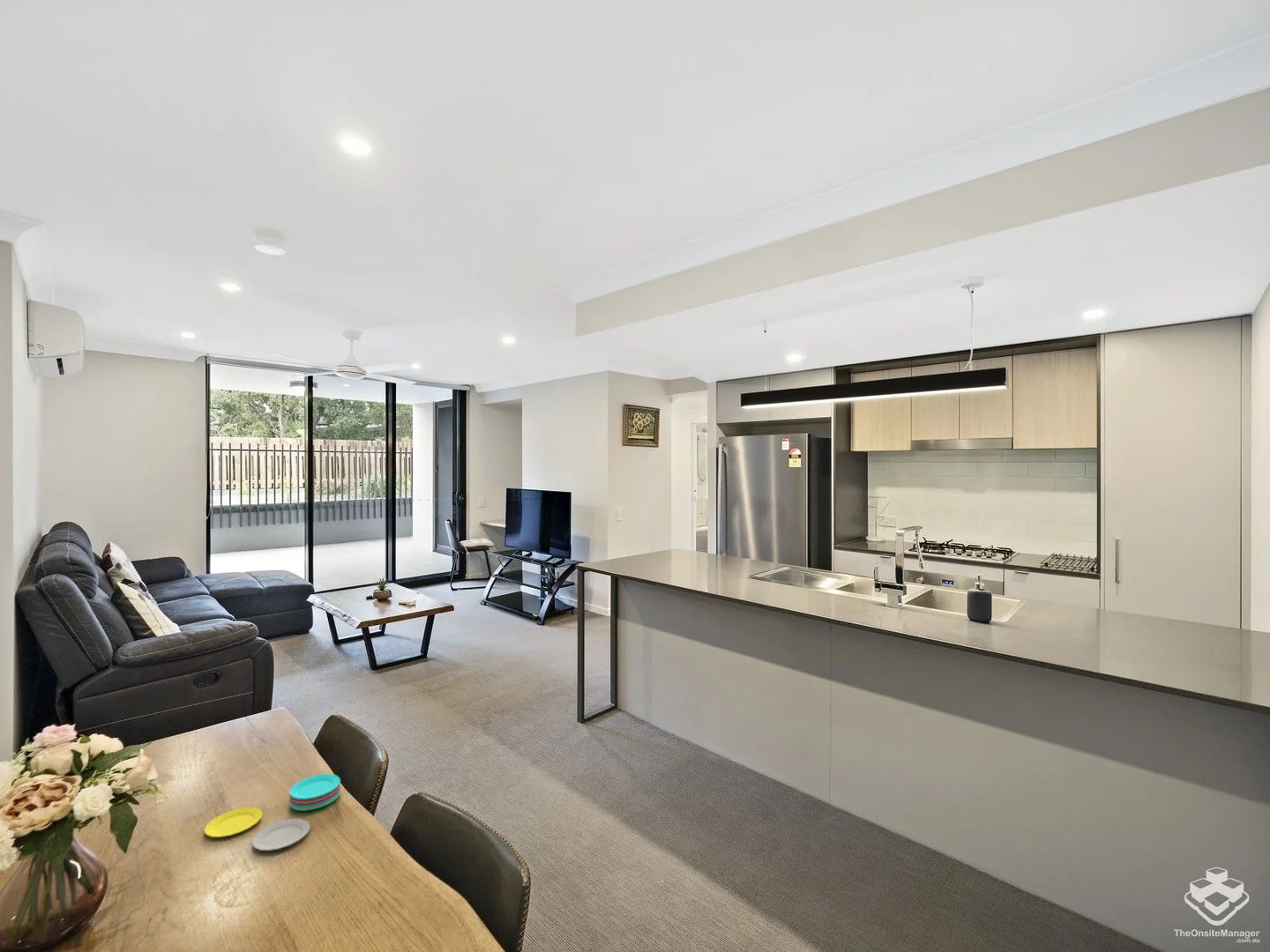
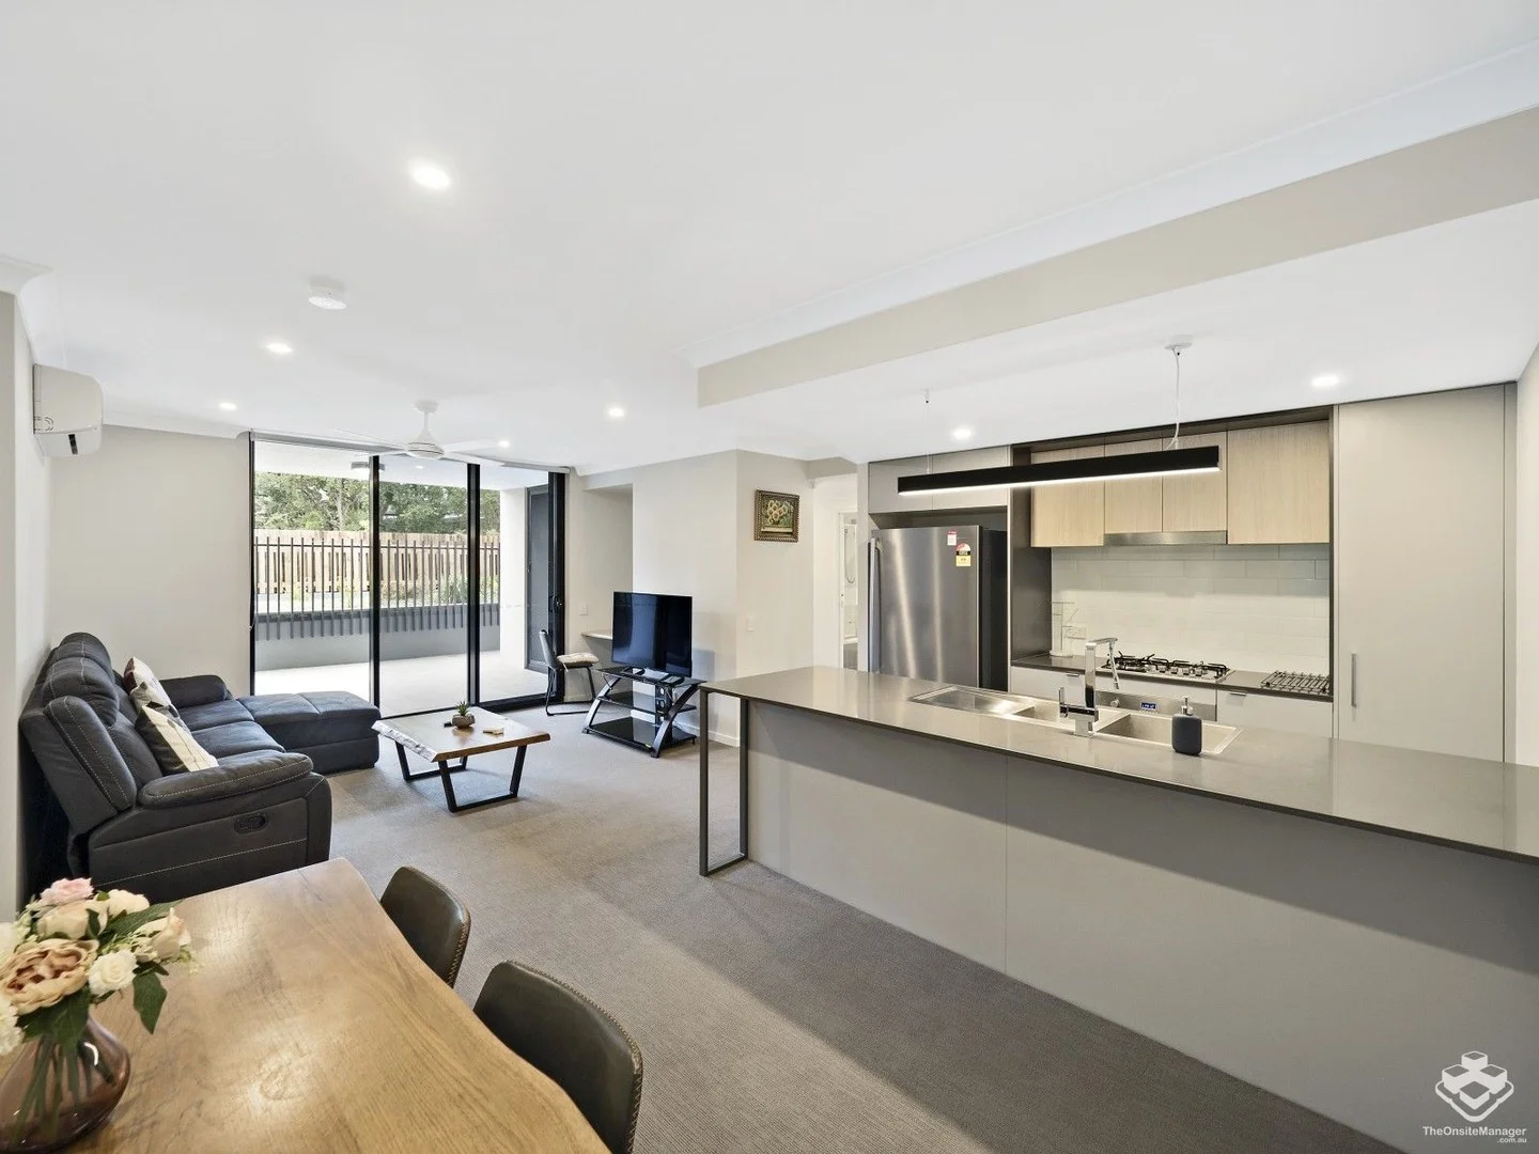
- plate (283, 820)
